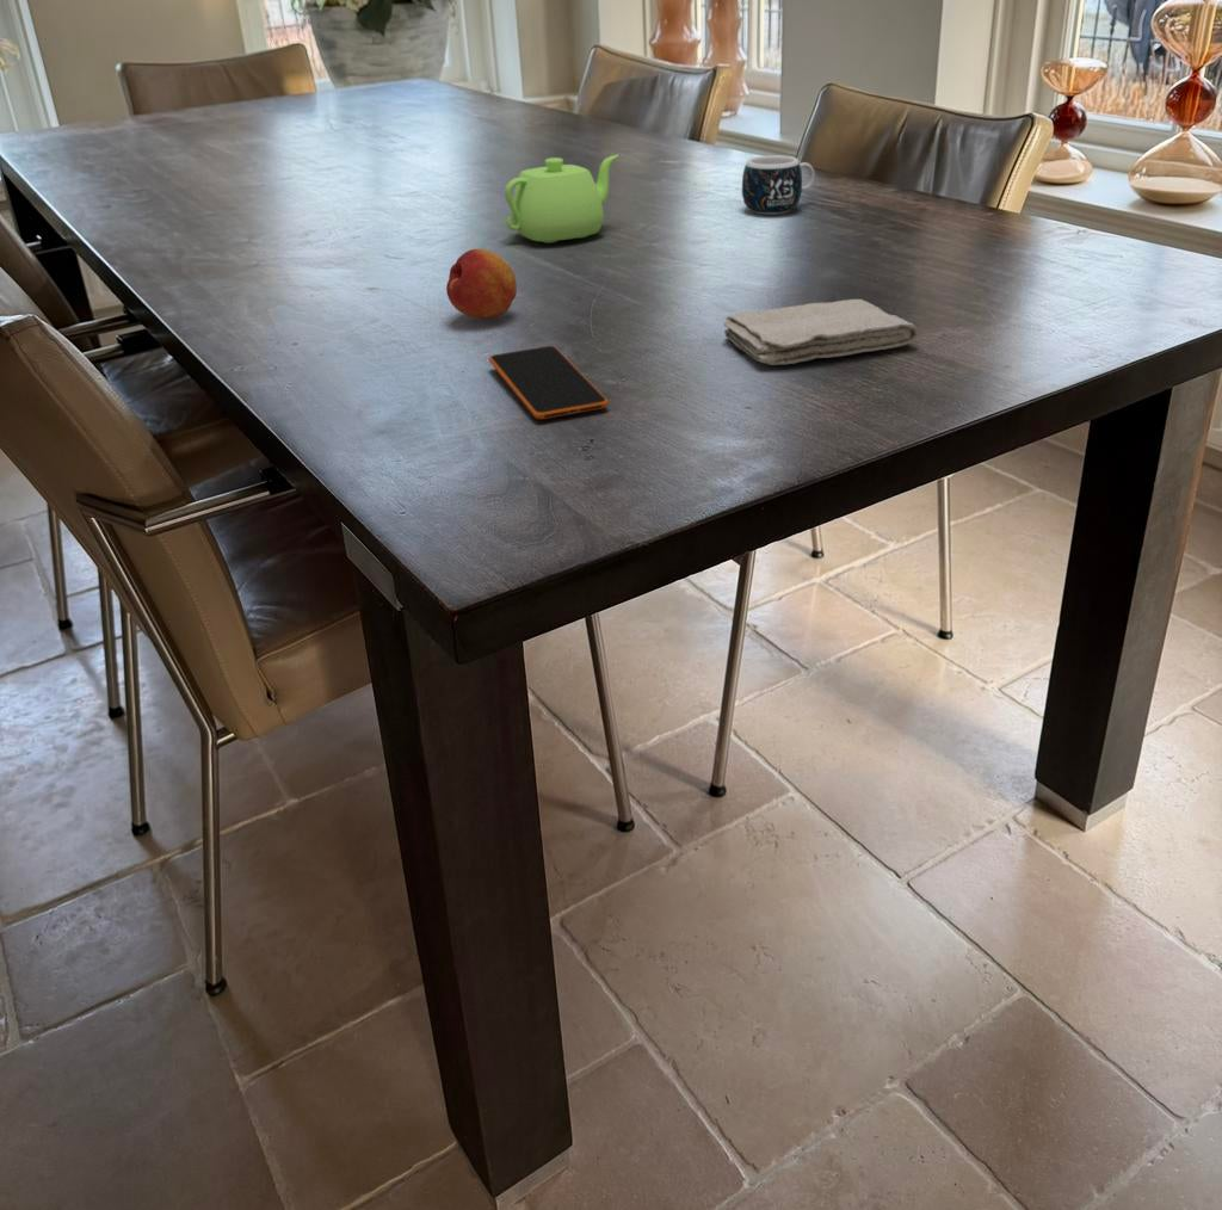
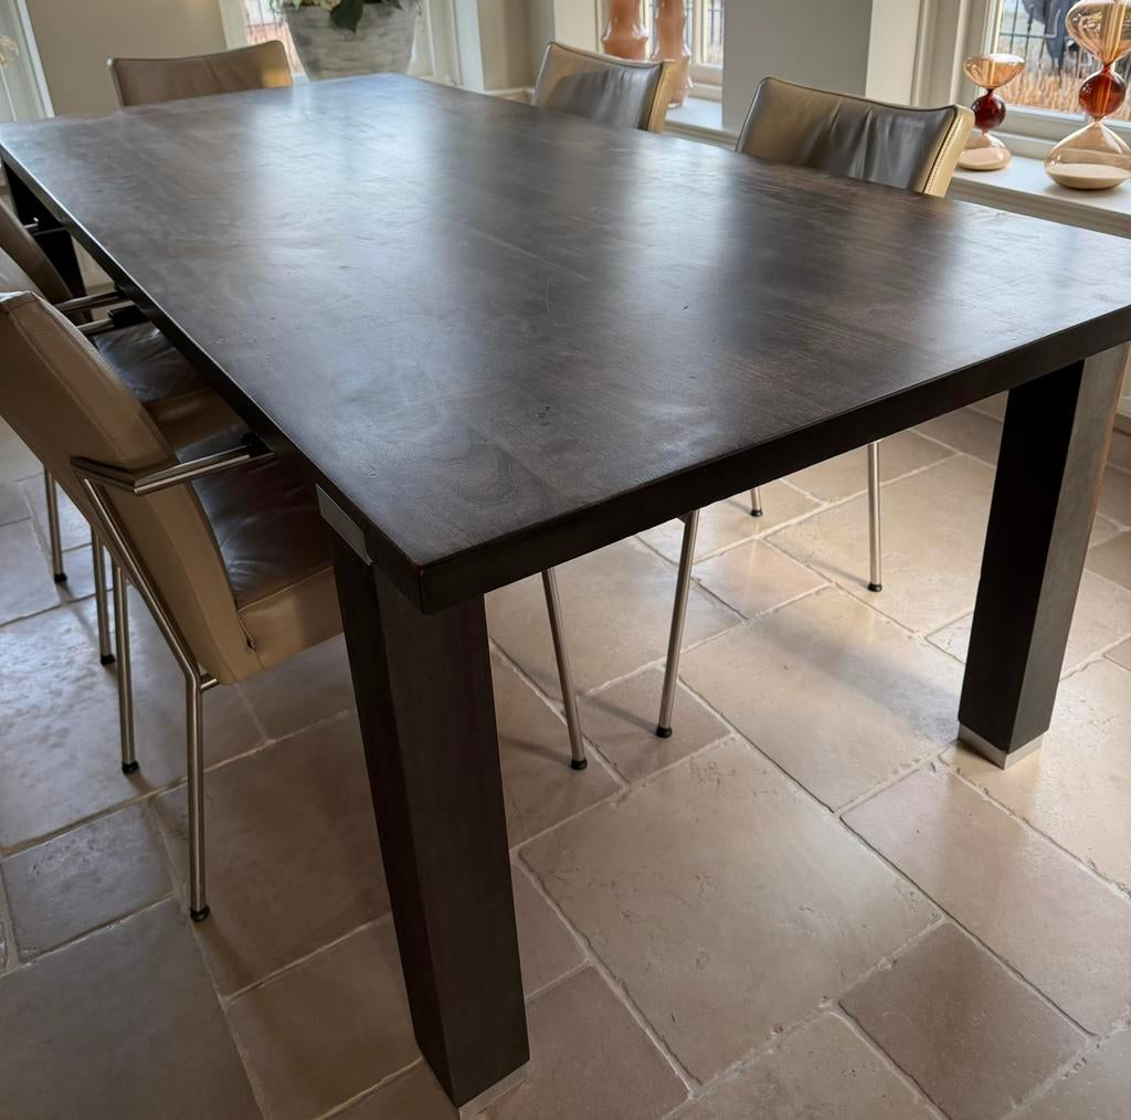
- mug (780, 184)
- fruit (481, 283)
- washcloth (816, 328)
- smartphone (547, 379)
- teapot (563, 196)
